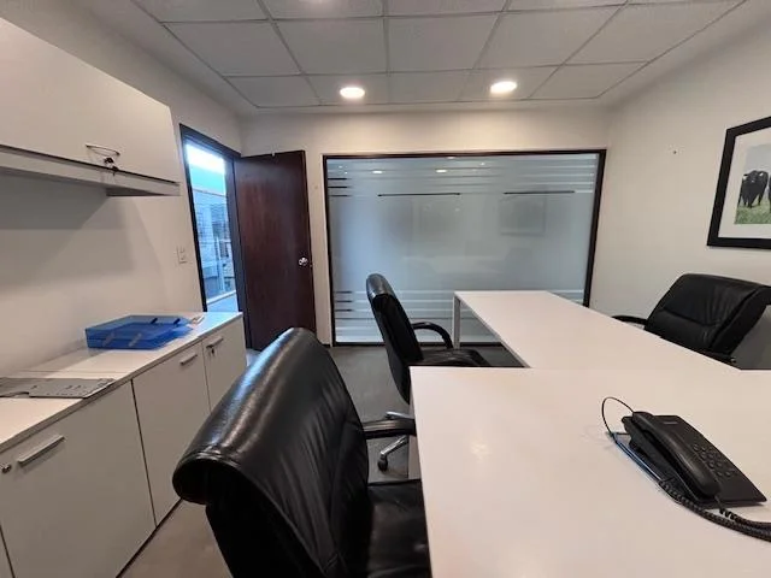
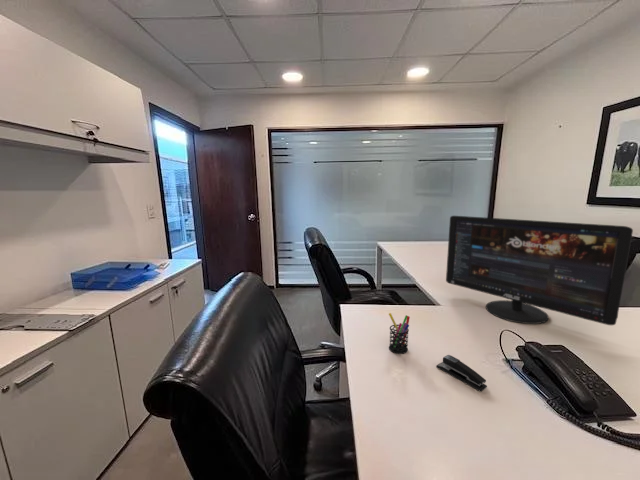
+ pen holder (401, 331)
+ computer monitor (520, 266)
+ stapler (461, 370)
